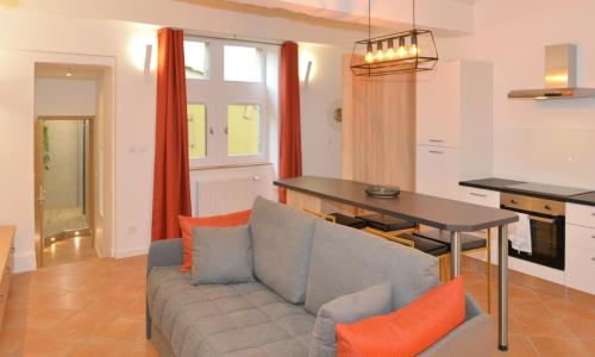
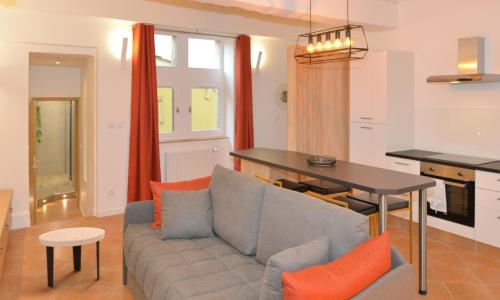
+ side table (73, 256)
